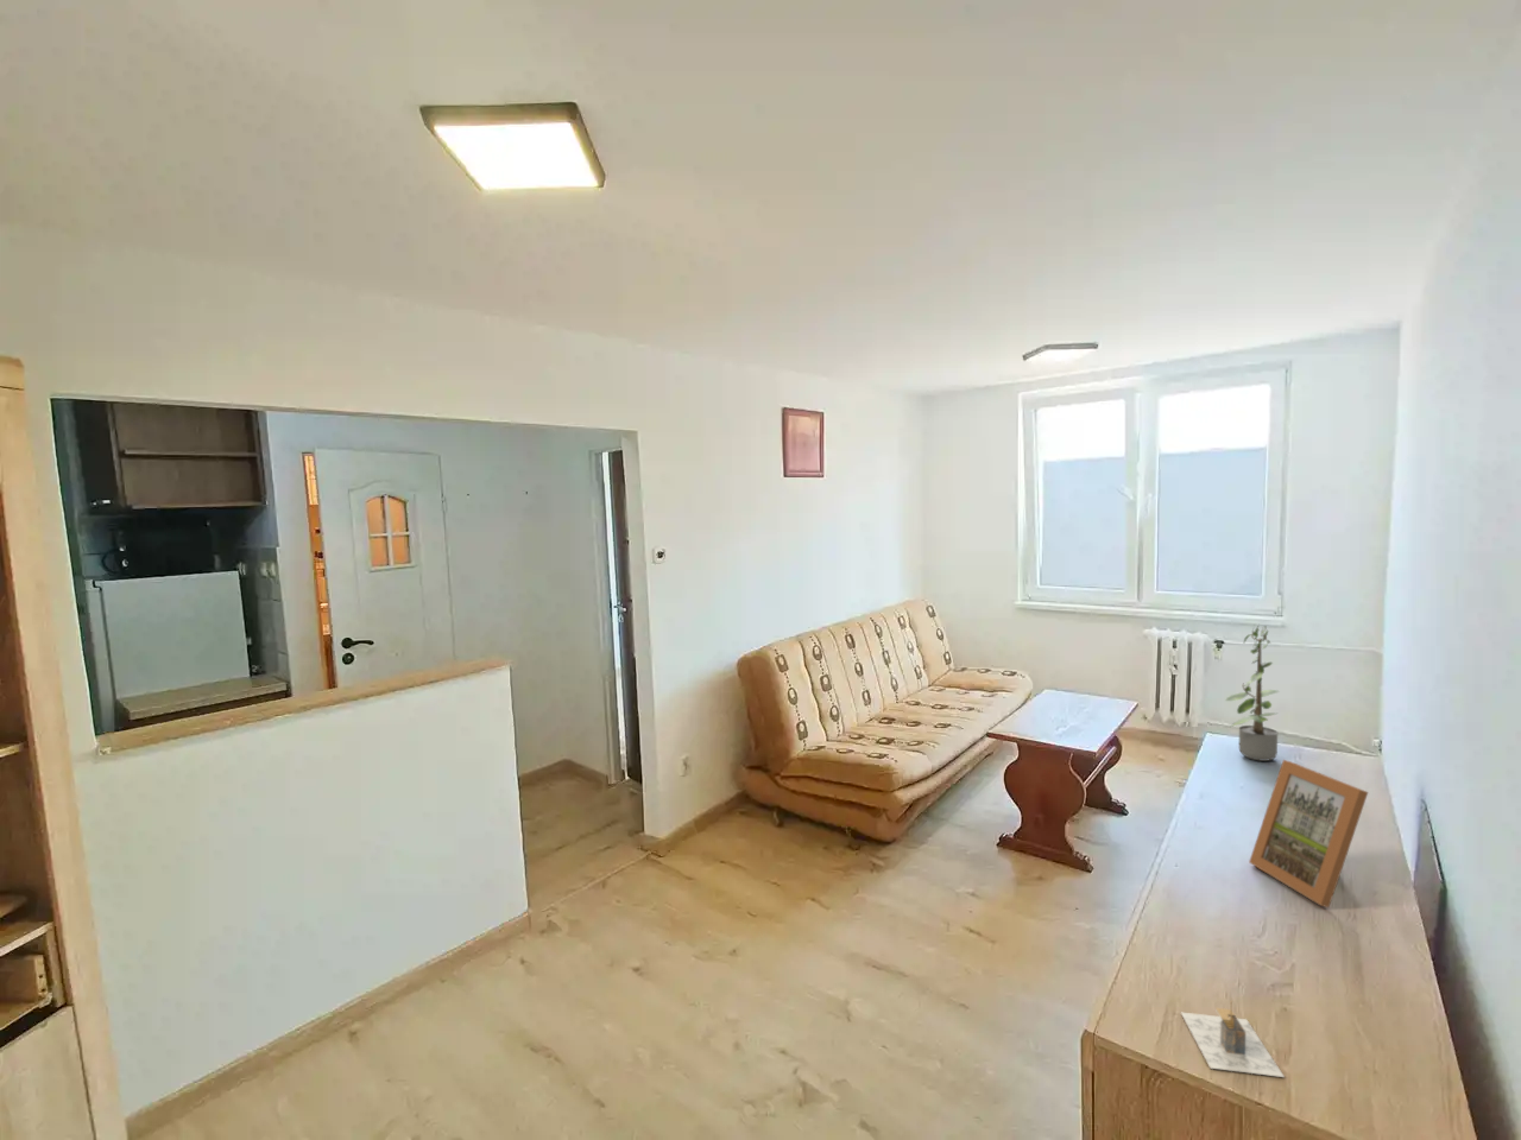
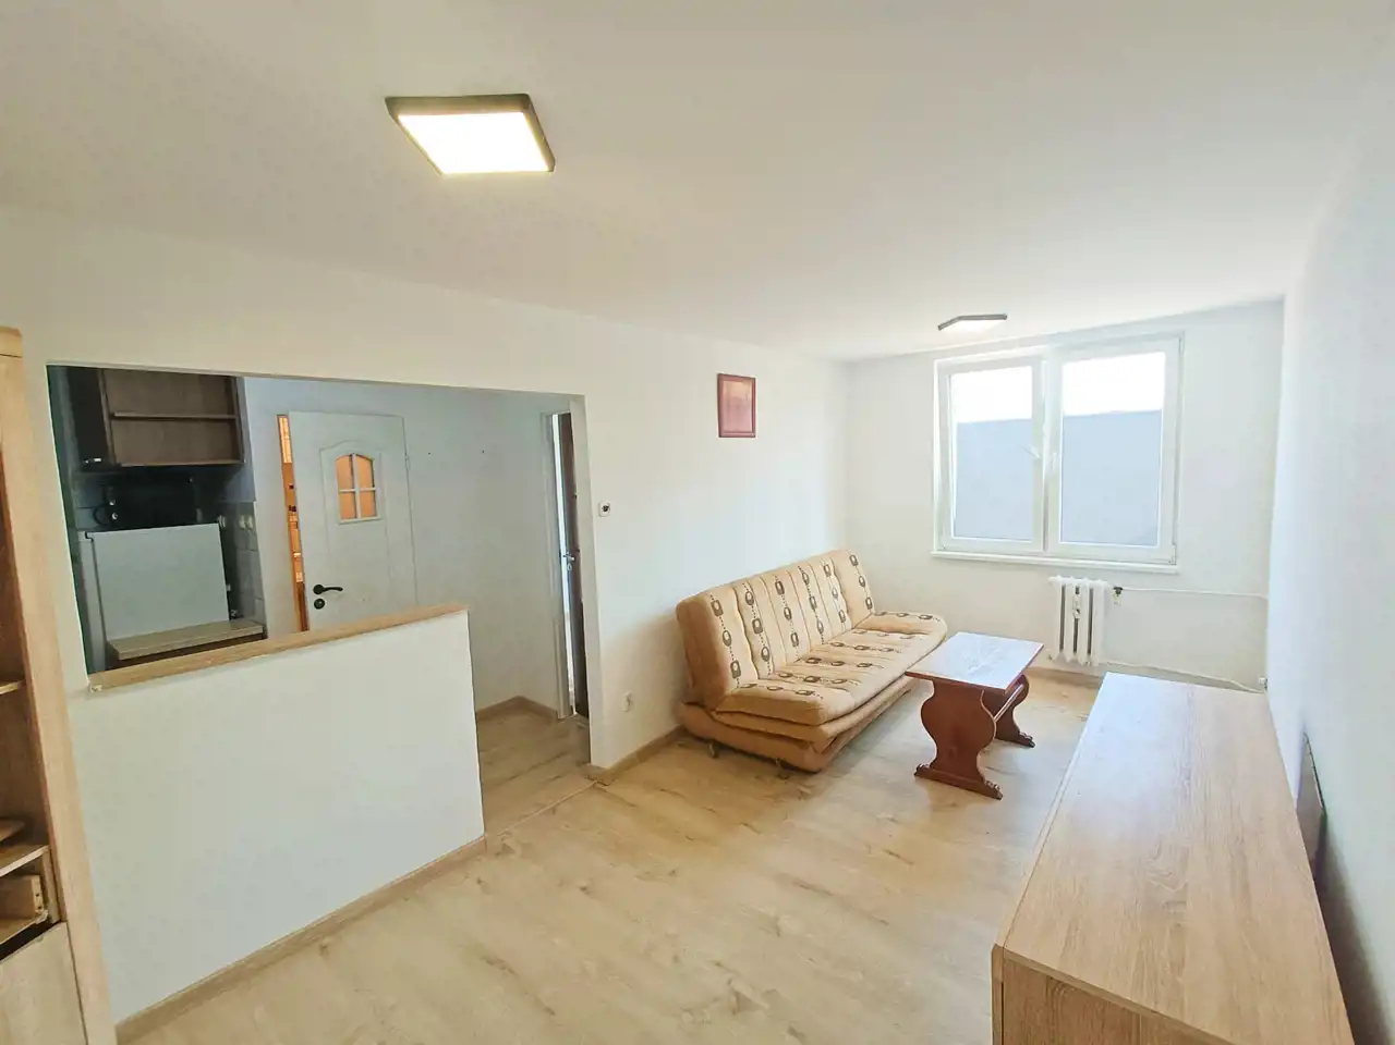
- picture frame (1320, 827)
- potted plant (1256, 692)
- architectural model (1229, 1021)
